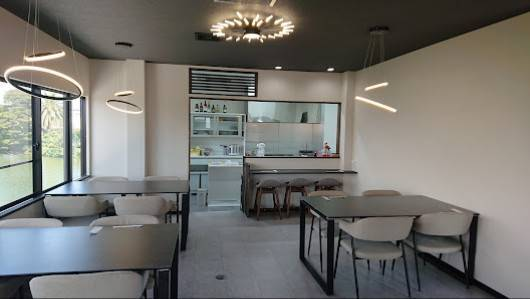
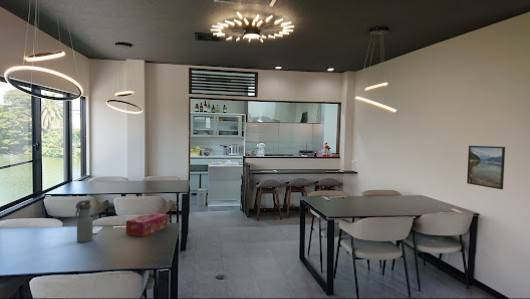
+ water bottle (84, 220)
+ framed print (484, 166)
+ tissue box (147, 223)
